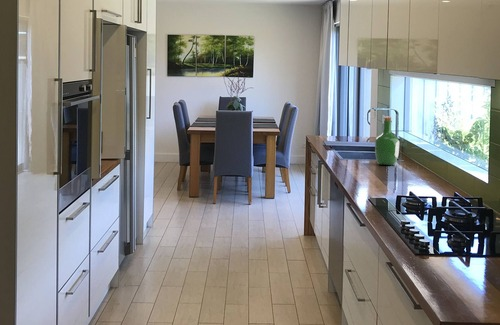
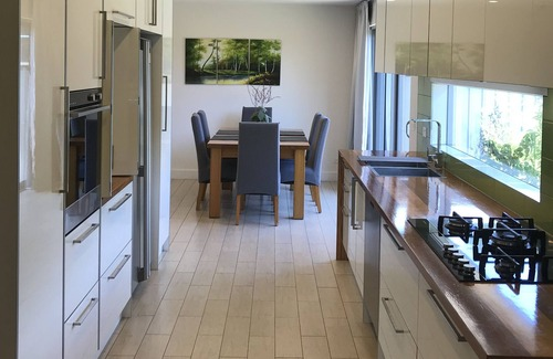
- wine bottle (387, 140)
